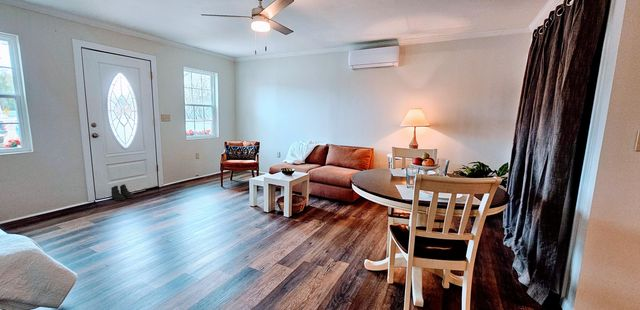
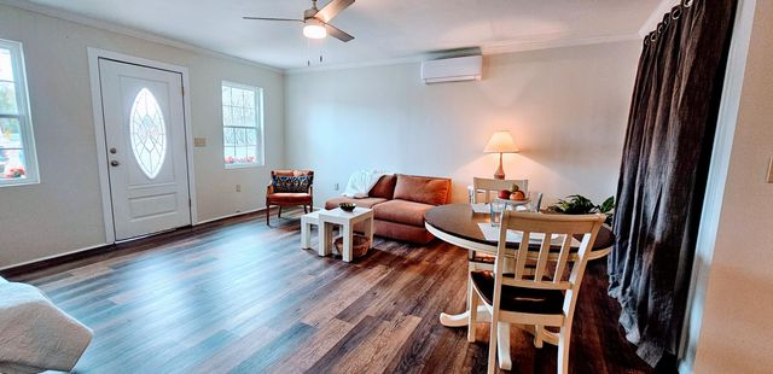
- boots (122, 191)
